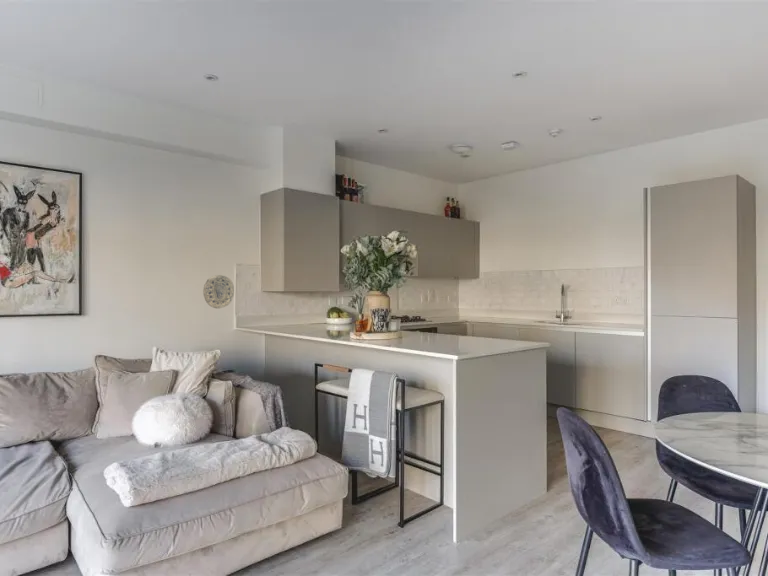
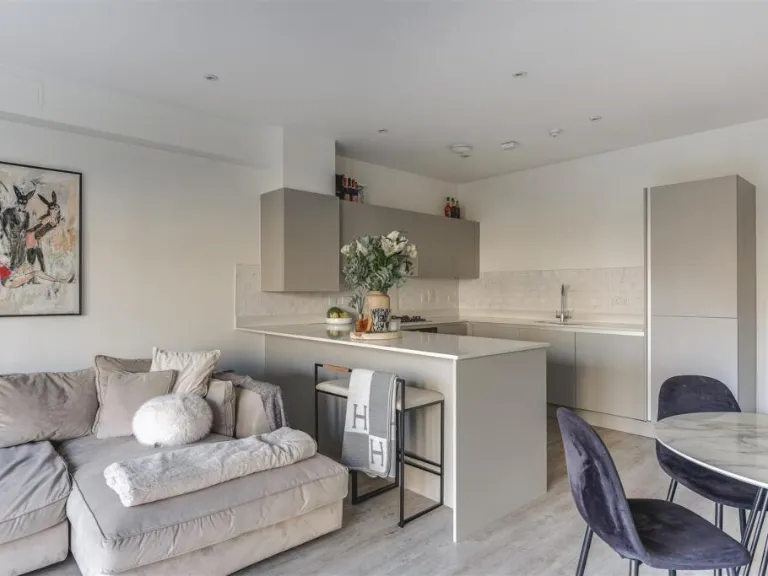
- decorative plate (219, 291)
